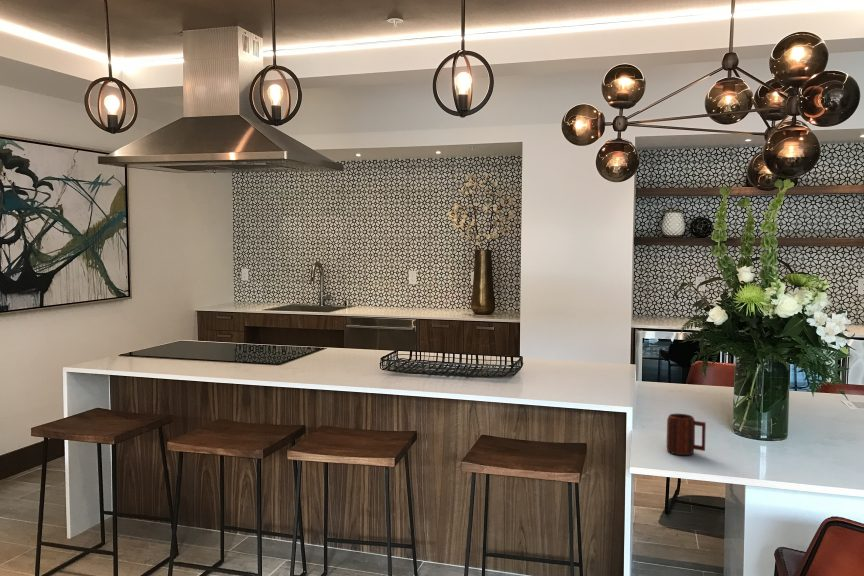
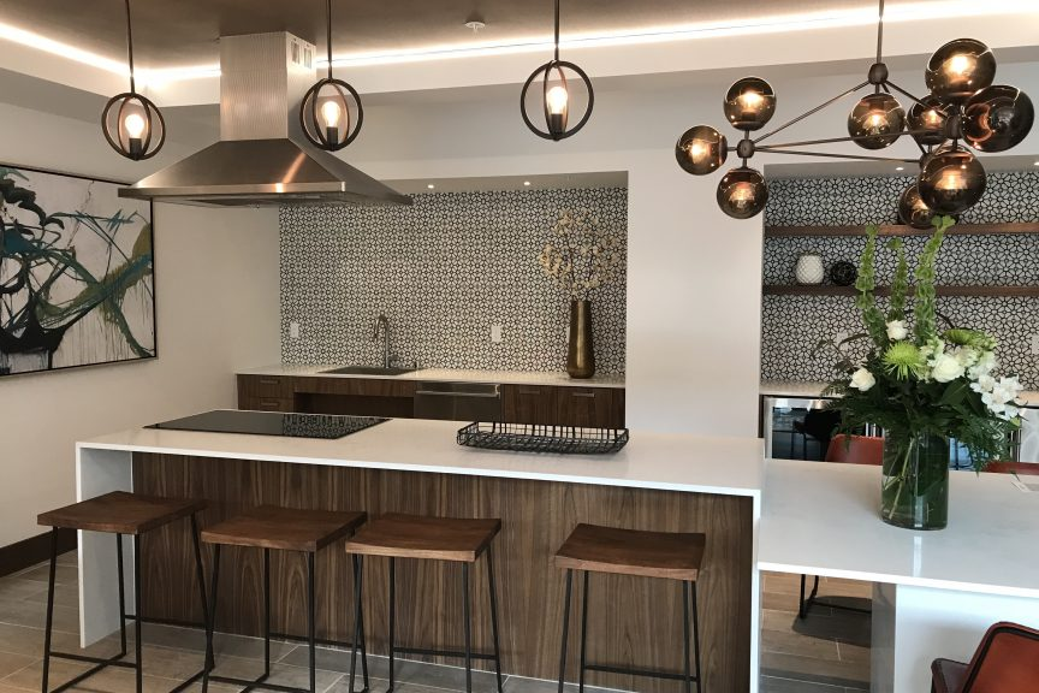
- mug (685, 434)
